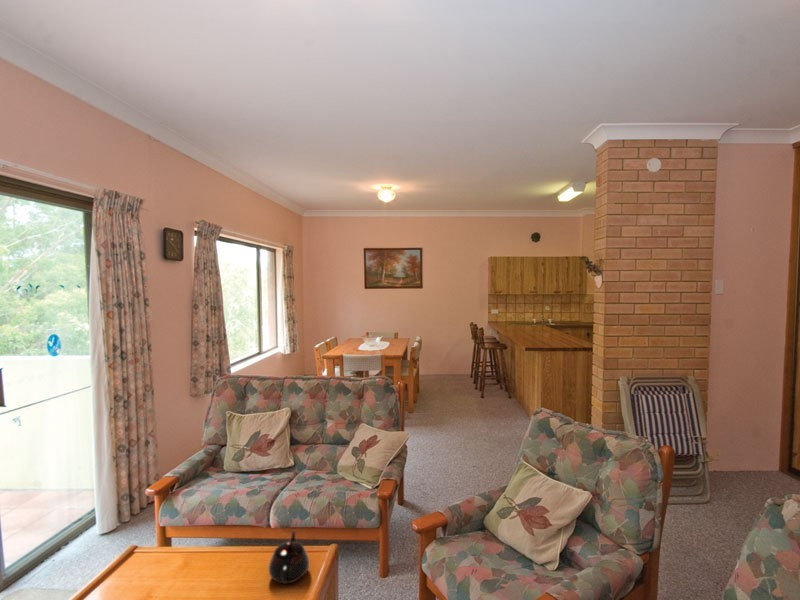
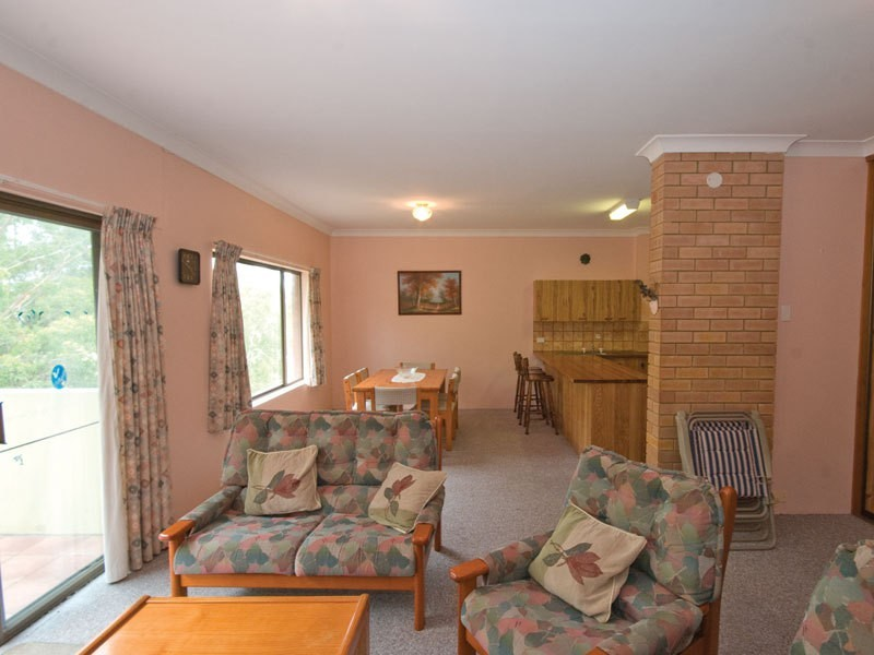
- teapot (289, 557)
